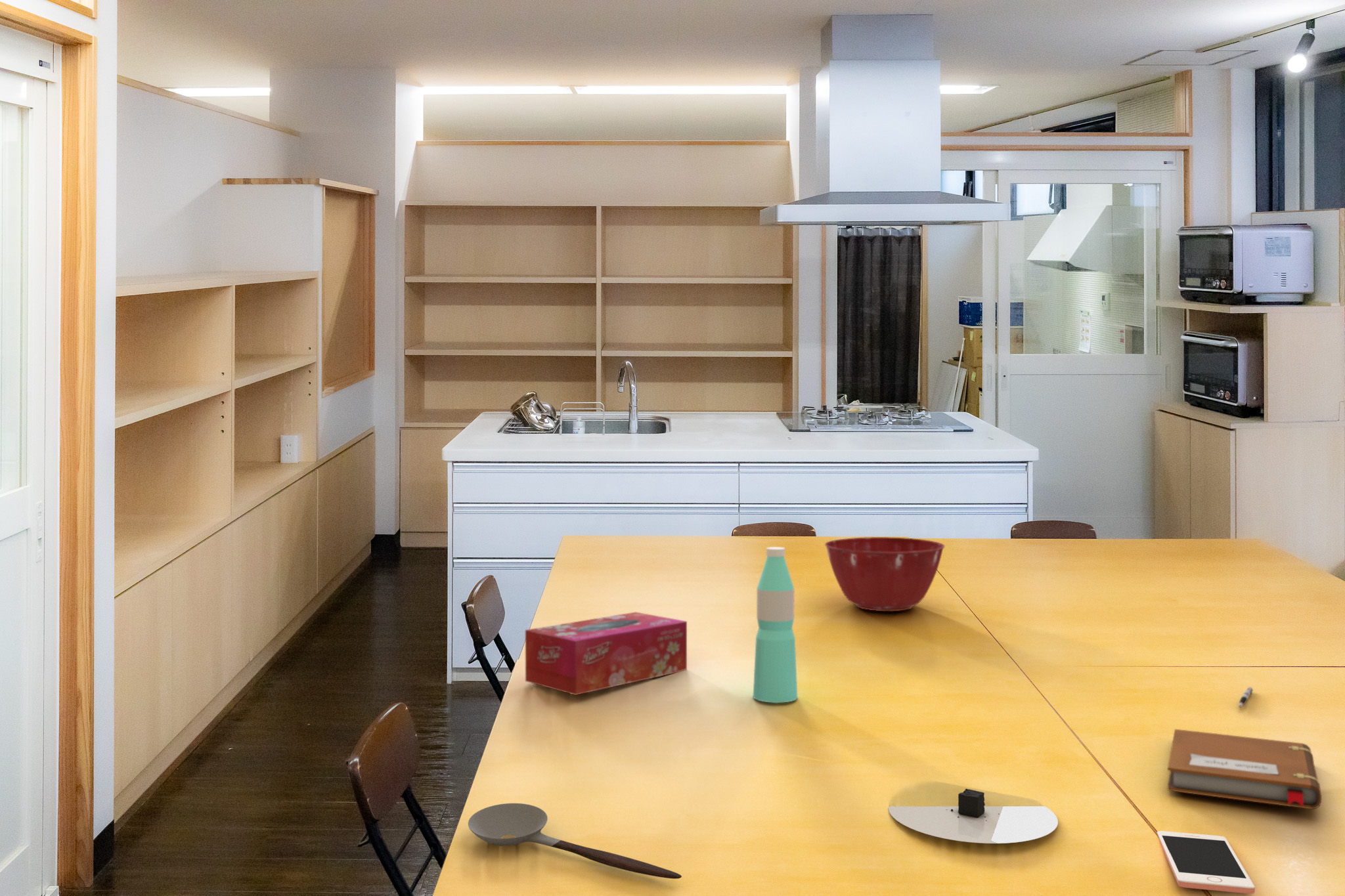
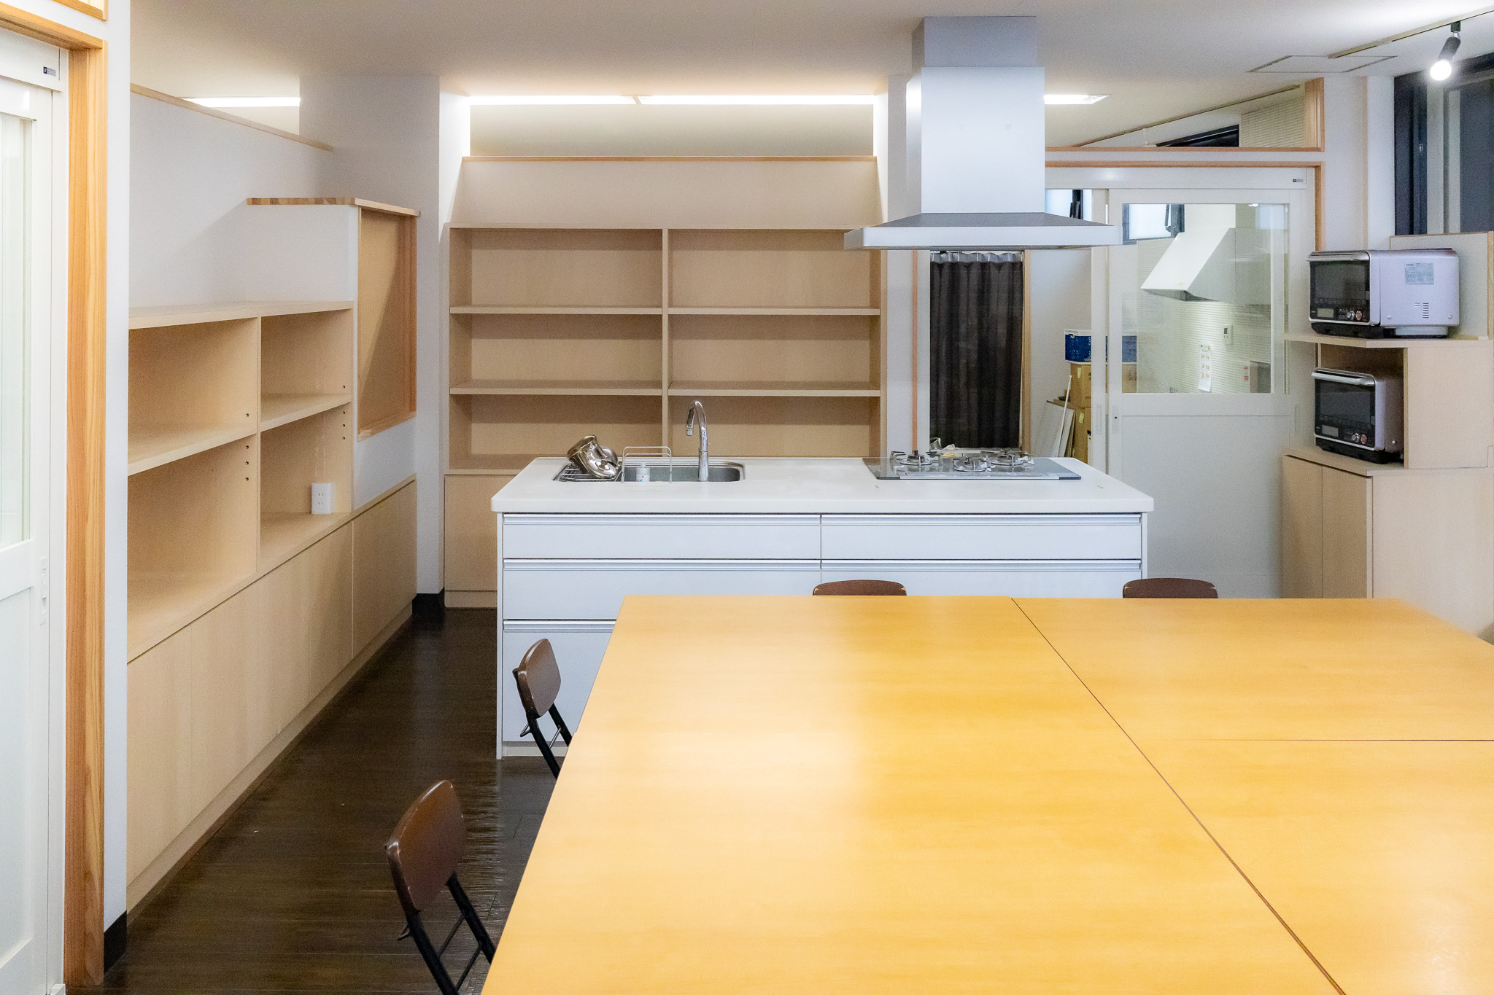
- notebook (1242, 767)
- tissue box (607, 651)
- spoon (573, 843)
- water bottle (775, 622)
- pen (1245, 697)
- plate (971, 803)
- cell phone (1202, 860)
- mixing bowl (883, 575)
